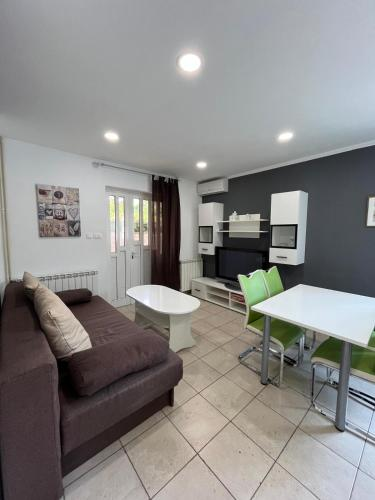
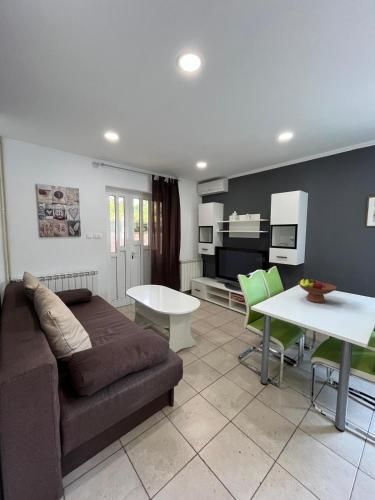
+ fruit bowl (316, 289)
